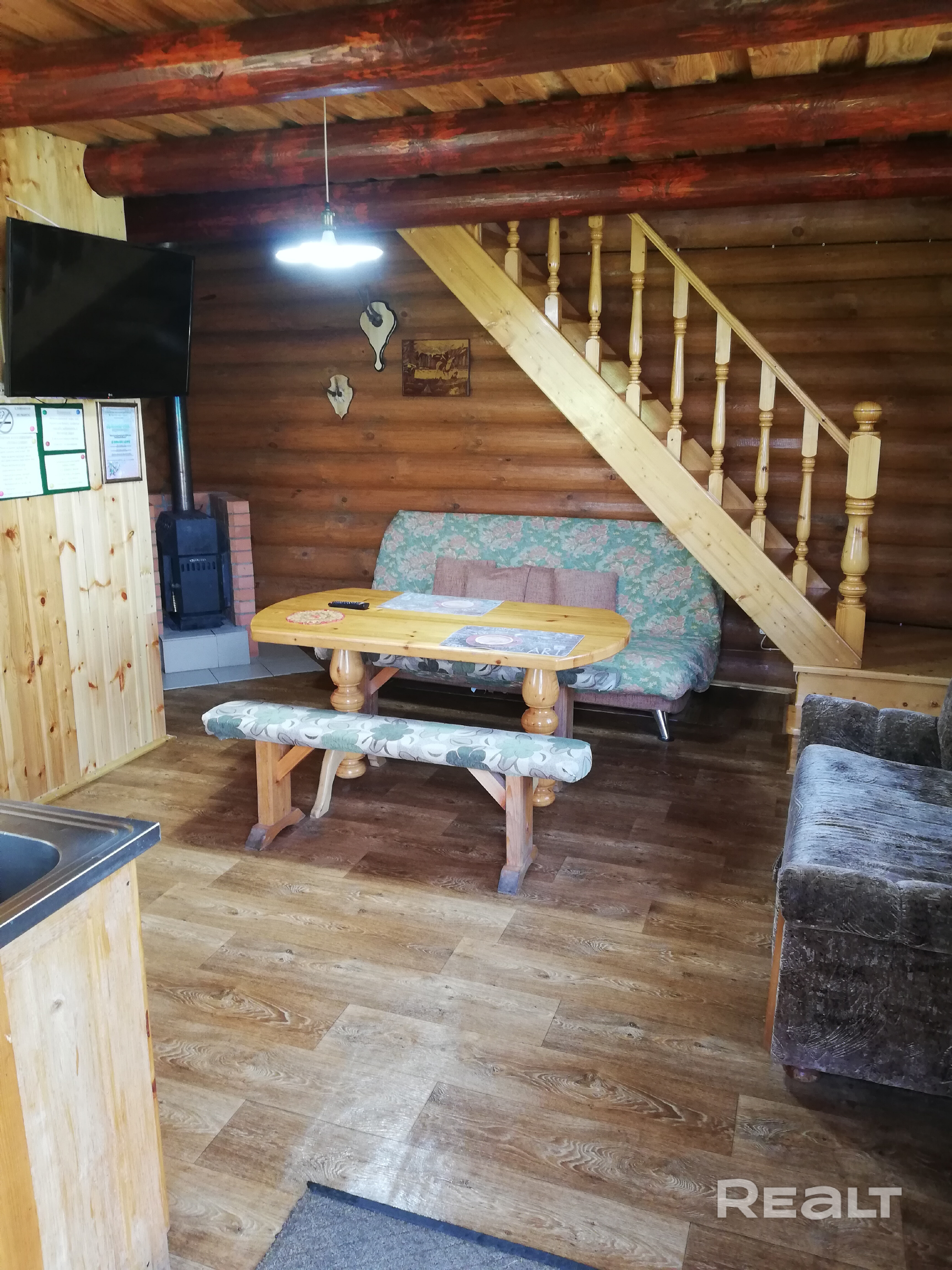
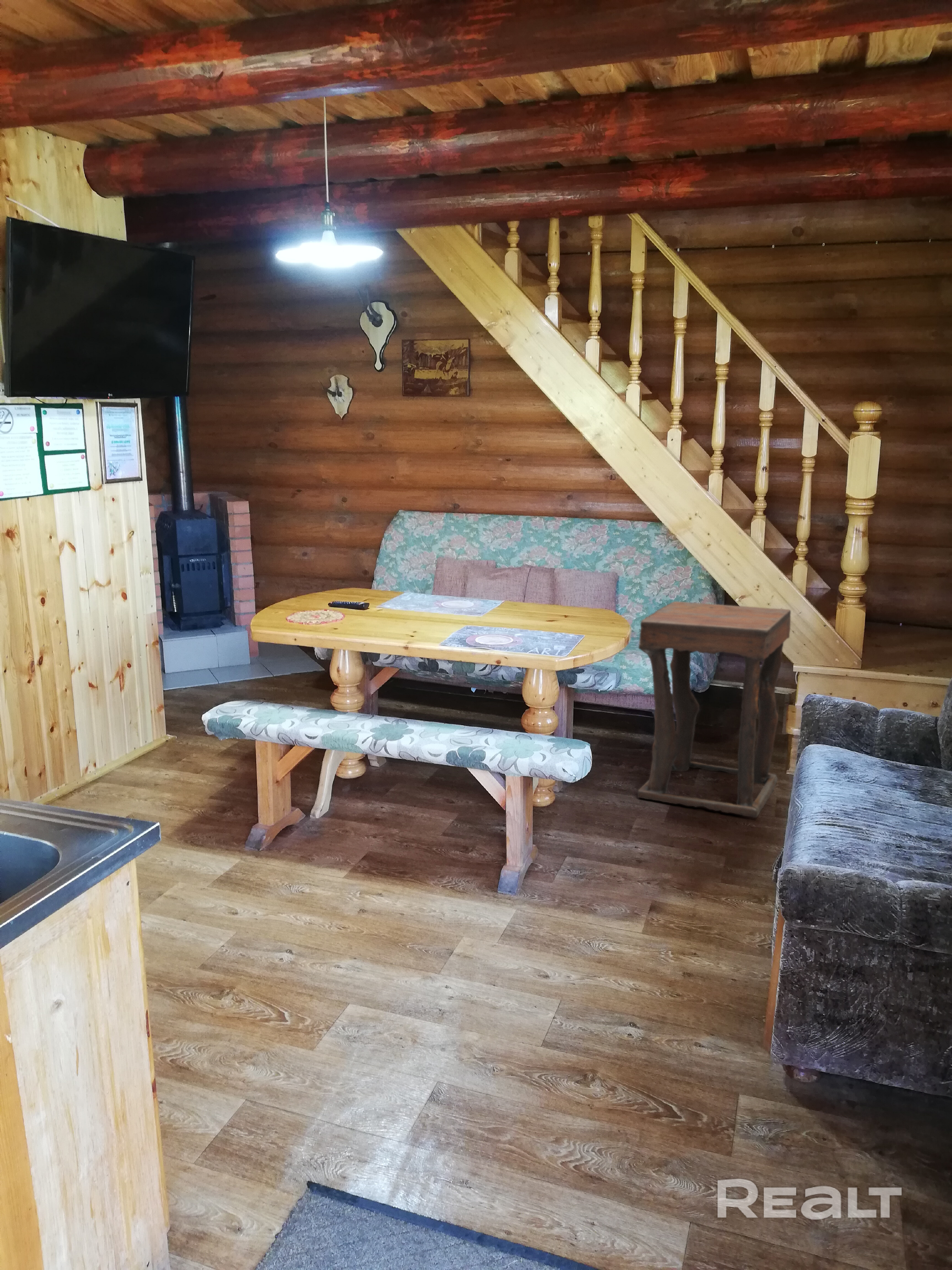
+ side table (699, 706)
